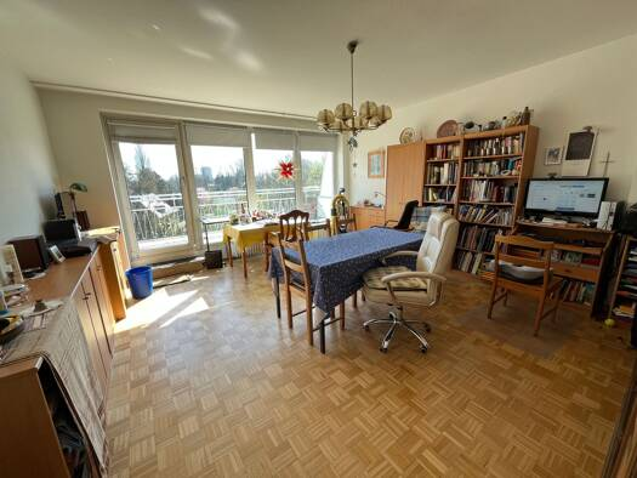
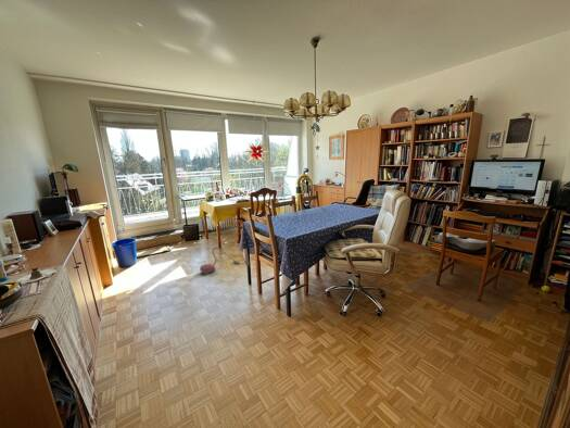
+ vacuum cleaner (215, 256)
